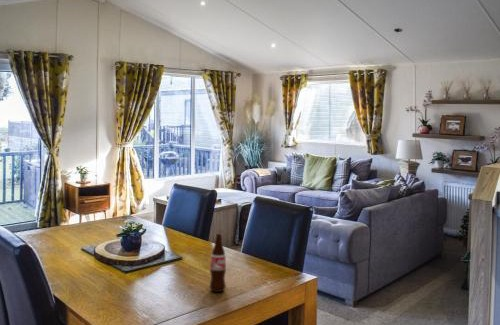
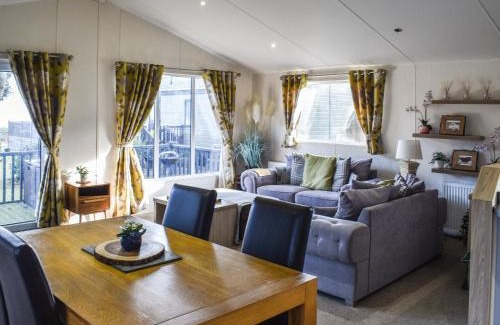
- bottle (218, 262)
